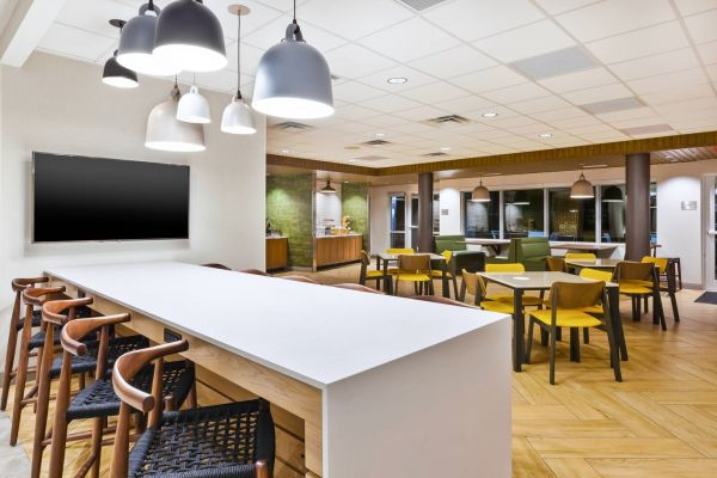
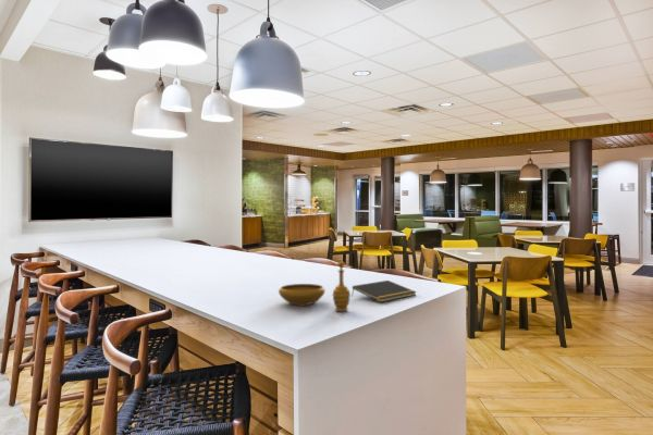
+ notepad (384, 290)
+ decorative bowl (313, 284)
